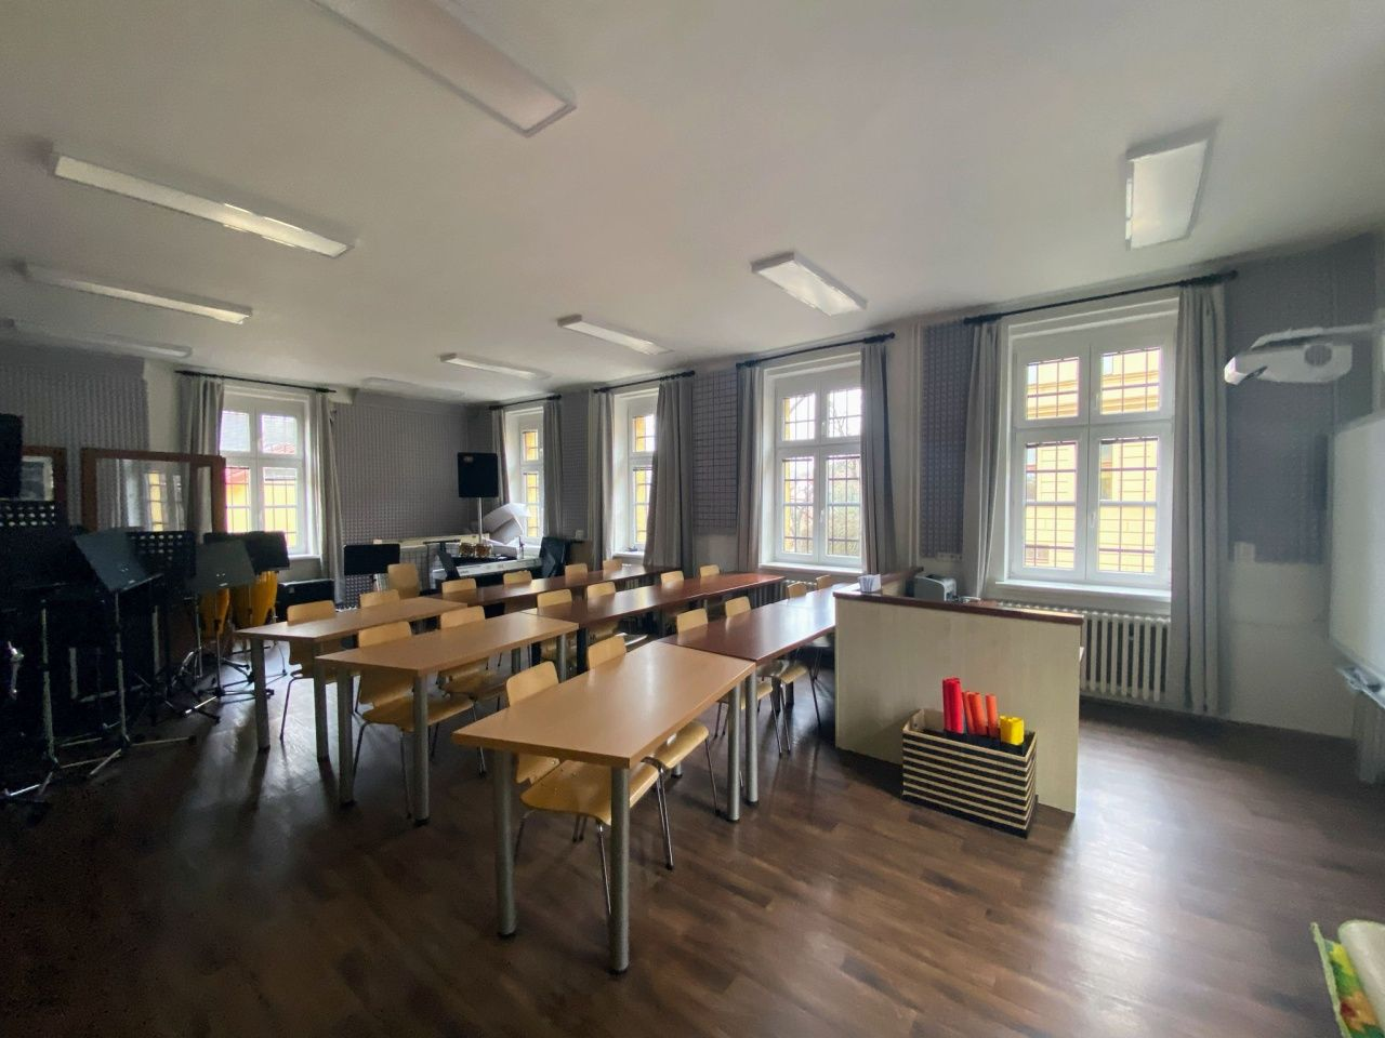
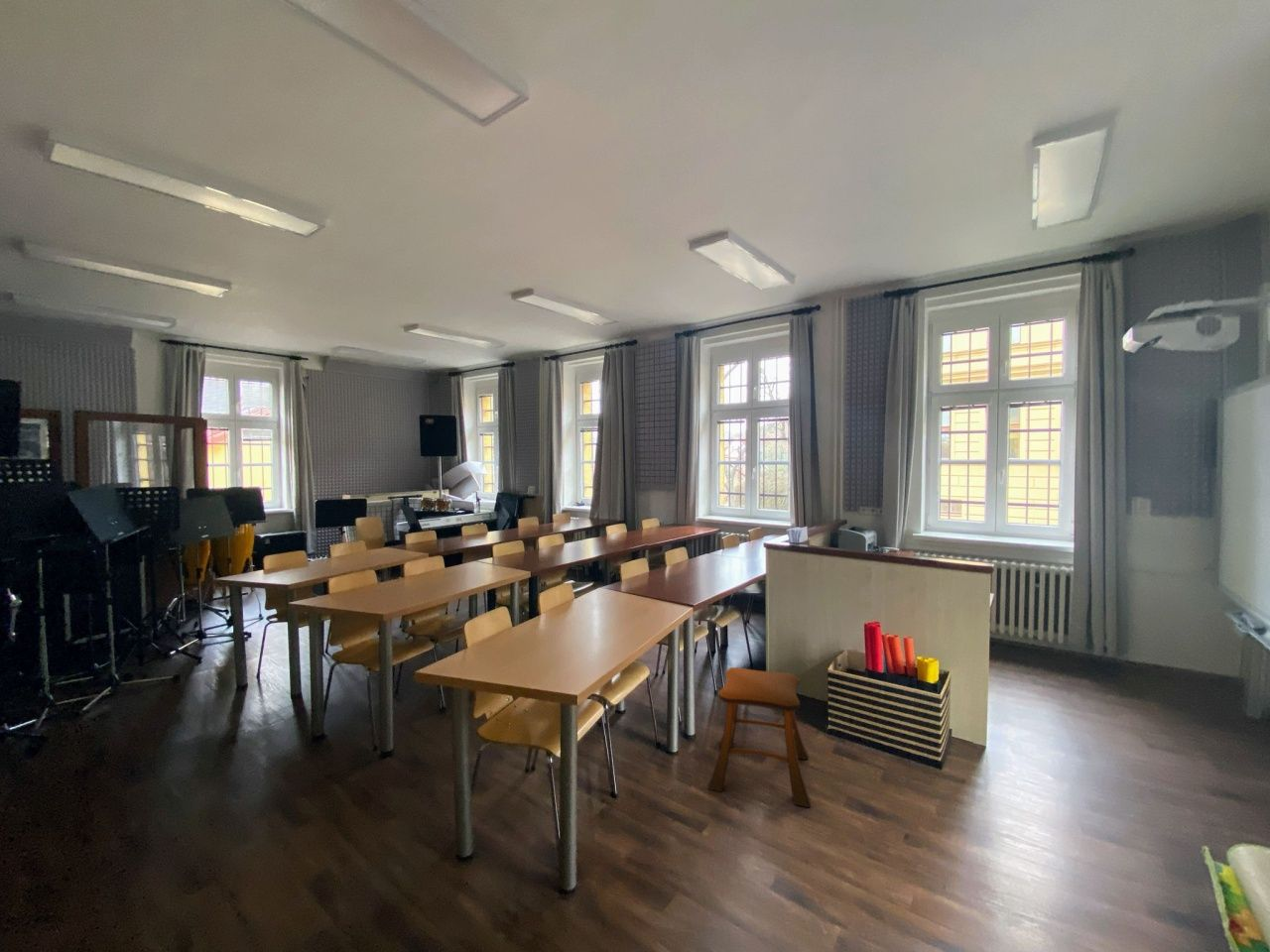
+ stool (760, 724)
